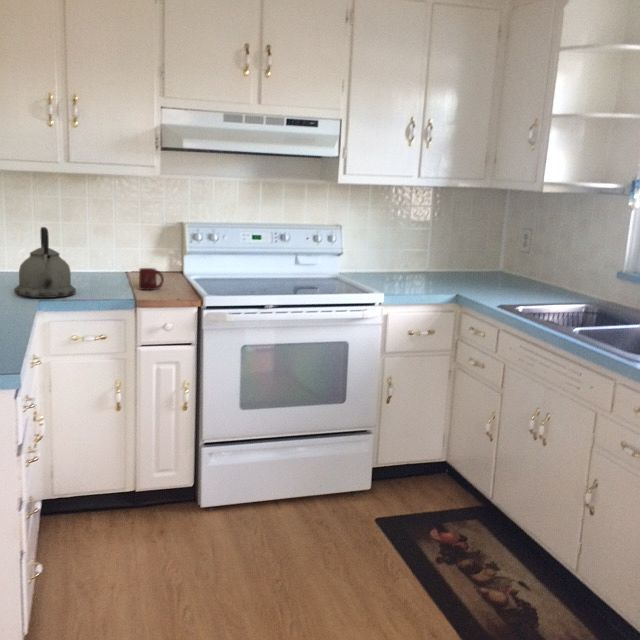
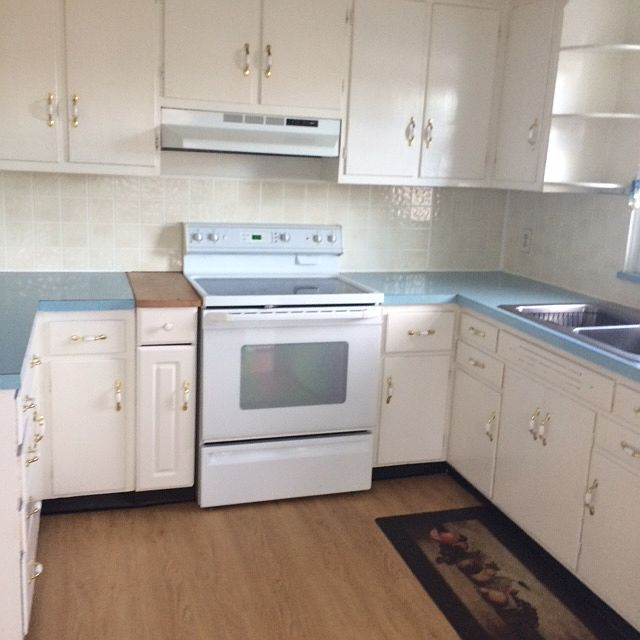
- cup (151, 279)
- kettle (46, 261)
